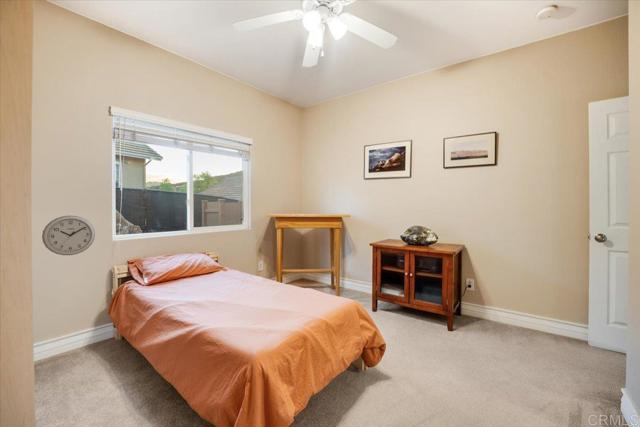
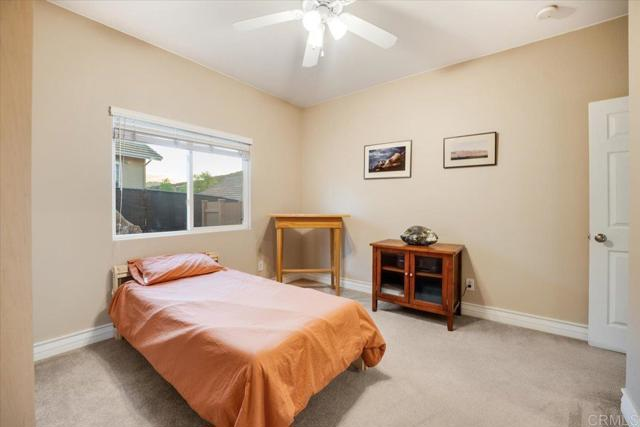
- wall clock (70, 235)
